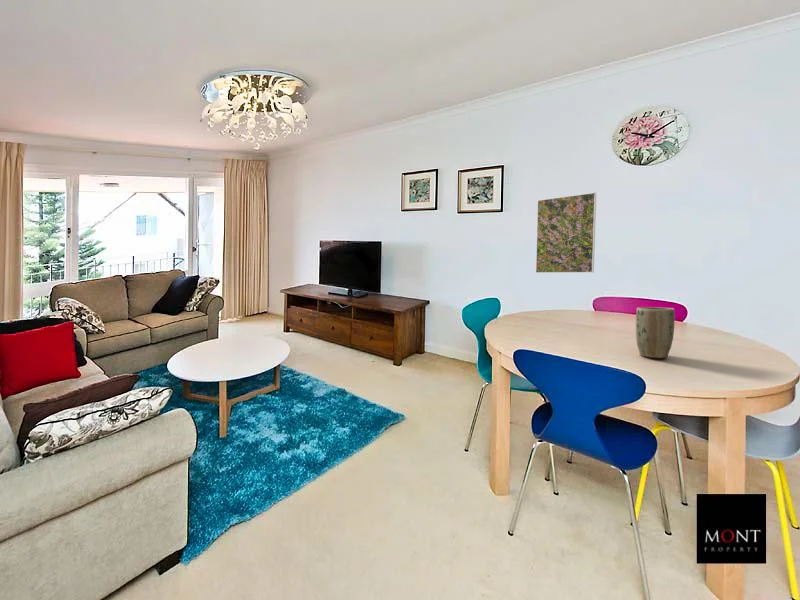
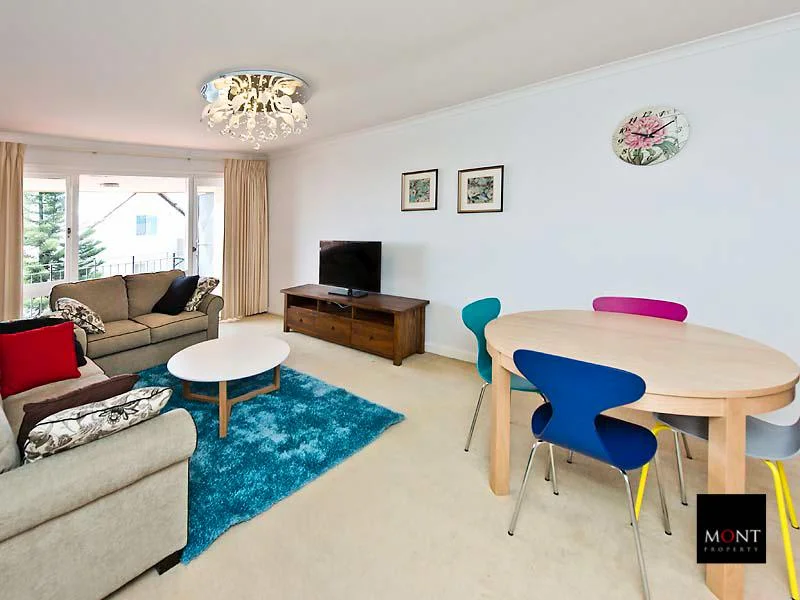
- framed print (564, 234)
- plant pot (654, 332)
